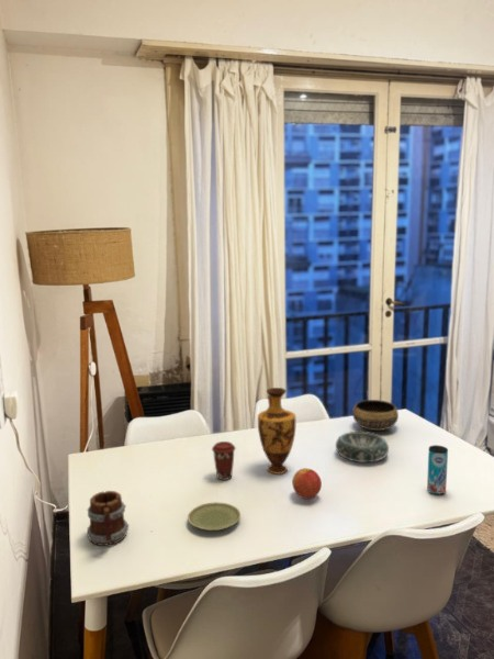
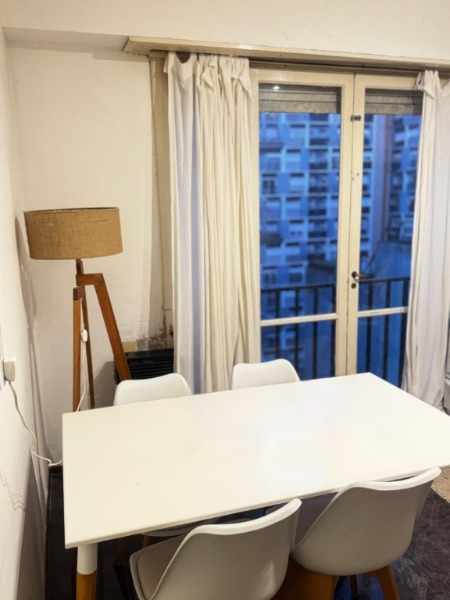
- coffee cup (224, 460)
- apple (306, 482)
- plate (214, 517)
- decorative bowl (361, 446)
- mug (108, 517)
- vase (277, 429)
- bowl (374, 416)
- beverage can (437, 470)
